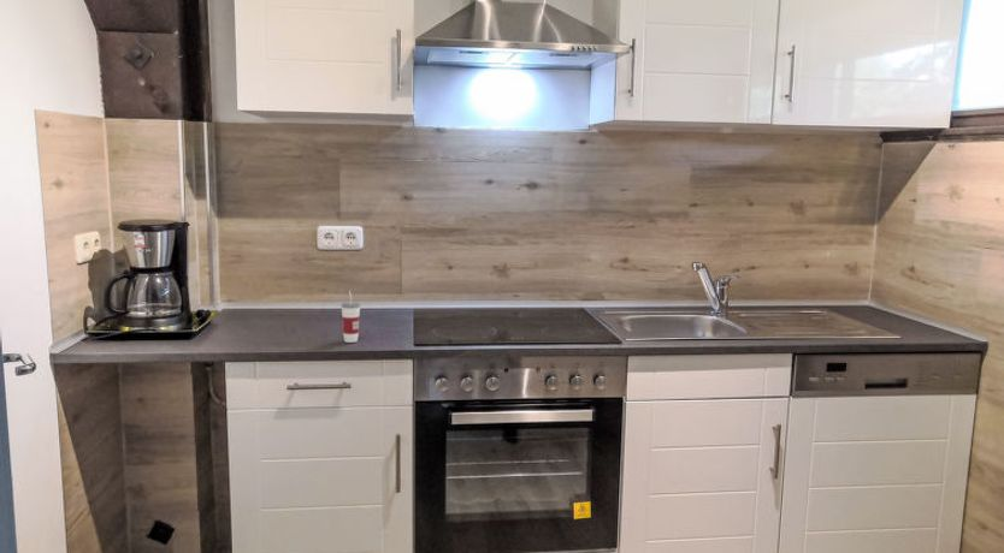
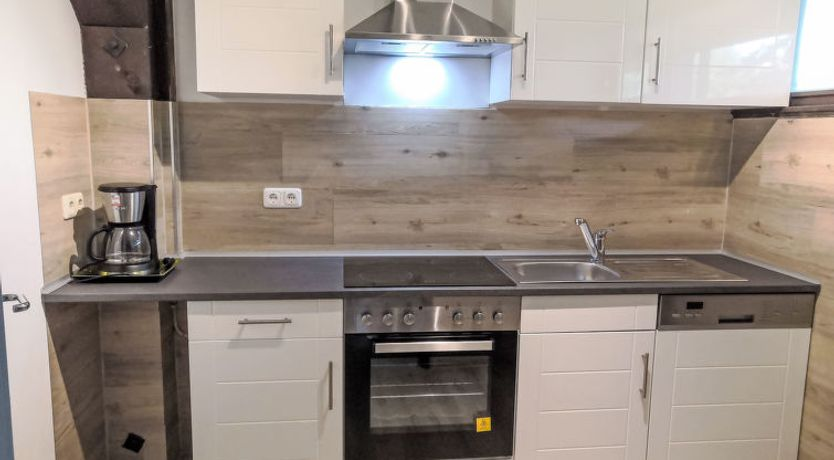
- cup (350, 315)
